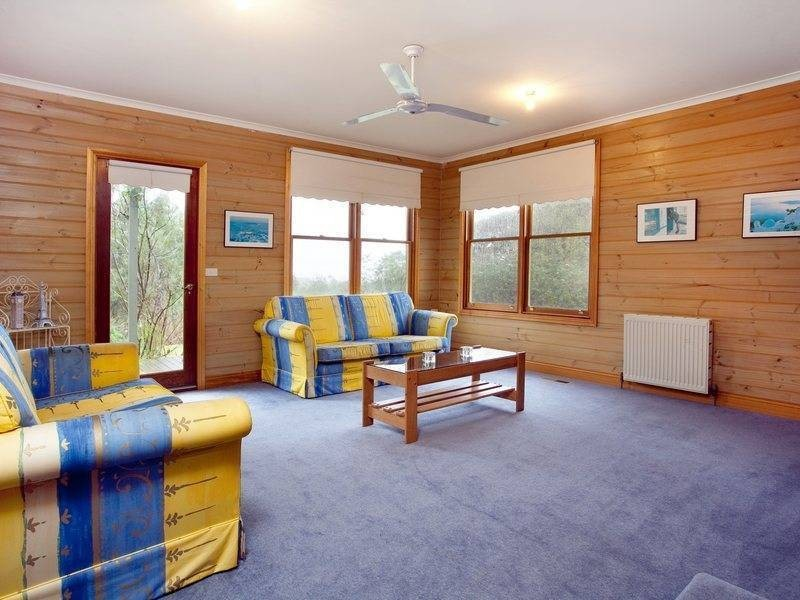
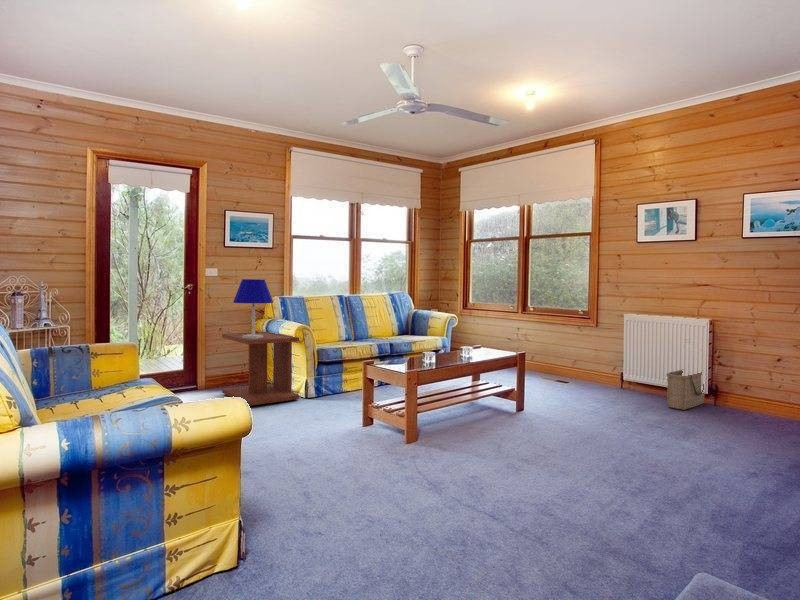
+ table lamp (253, 307)
+ side table (259, 366)
+ basket (686, 388)
